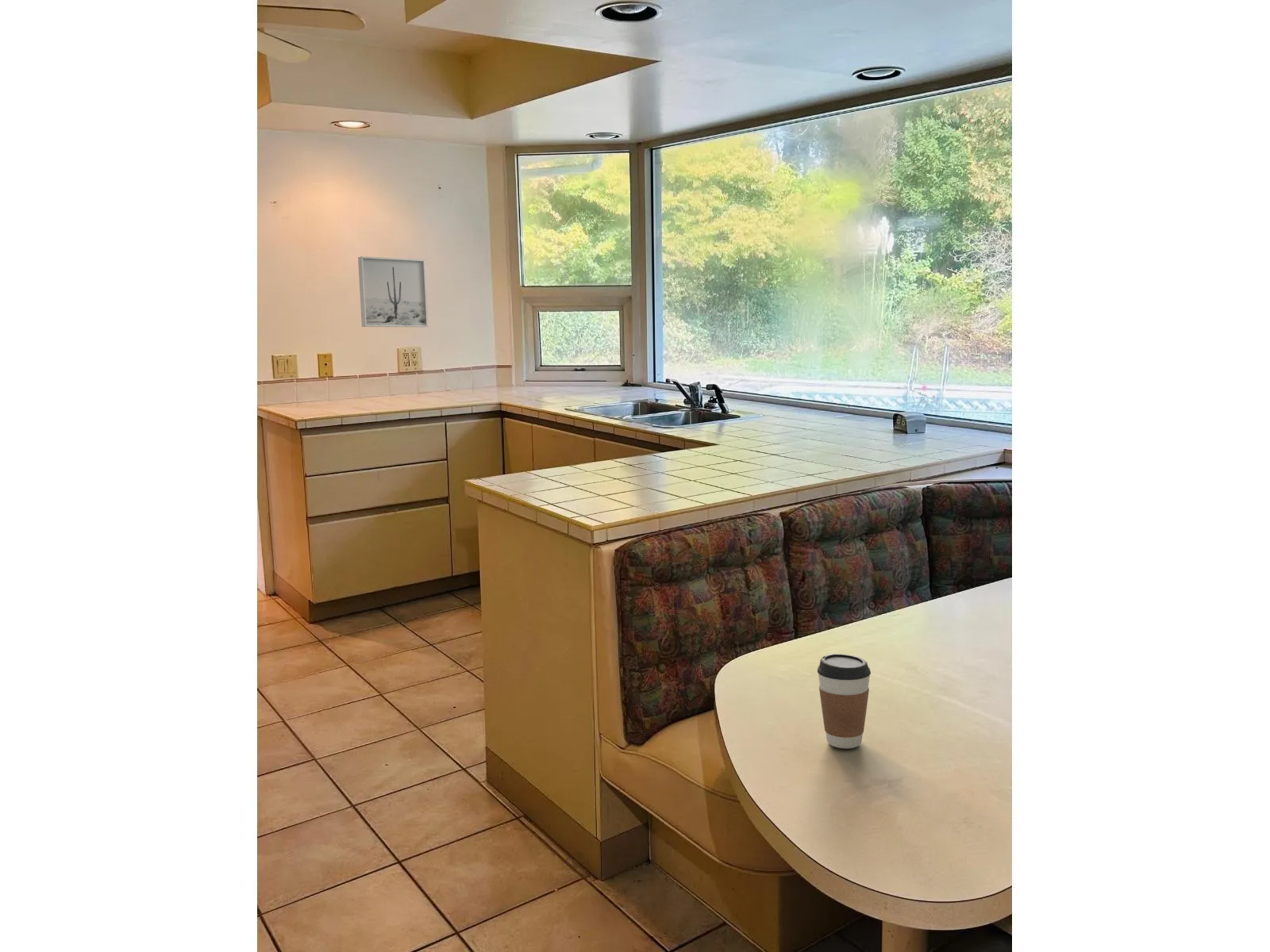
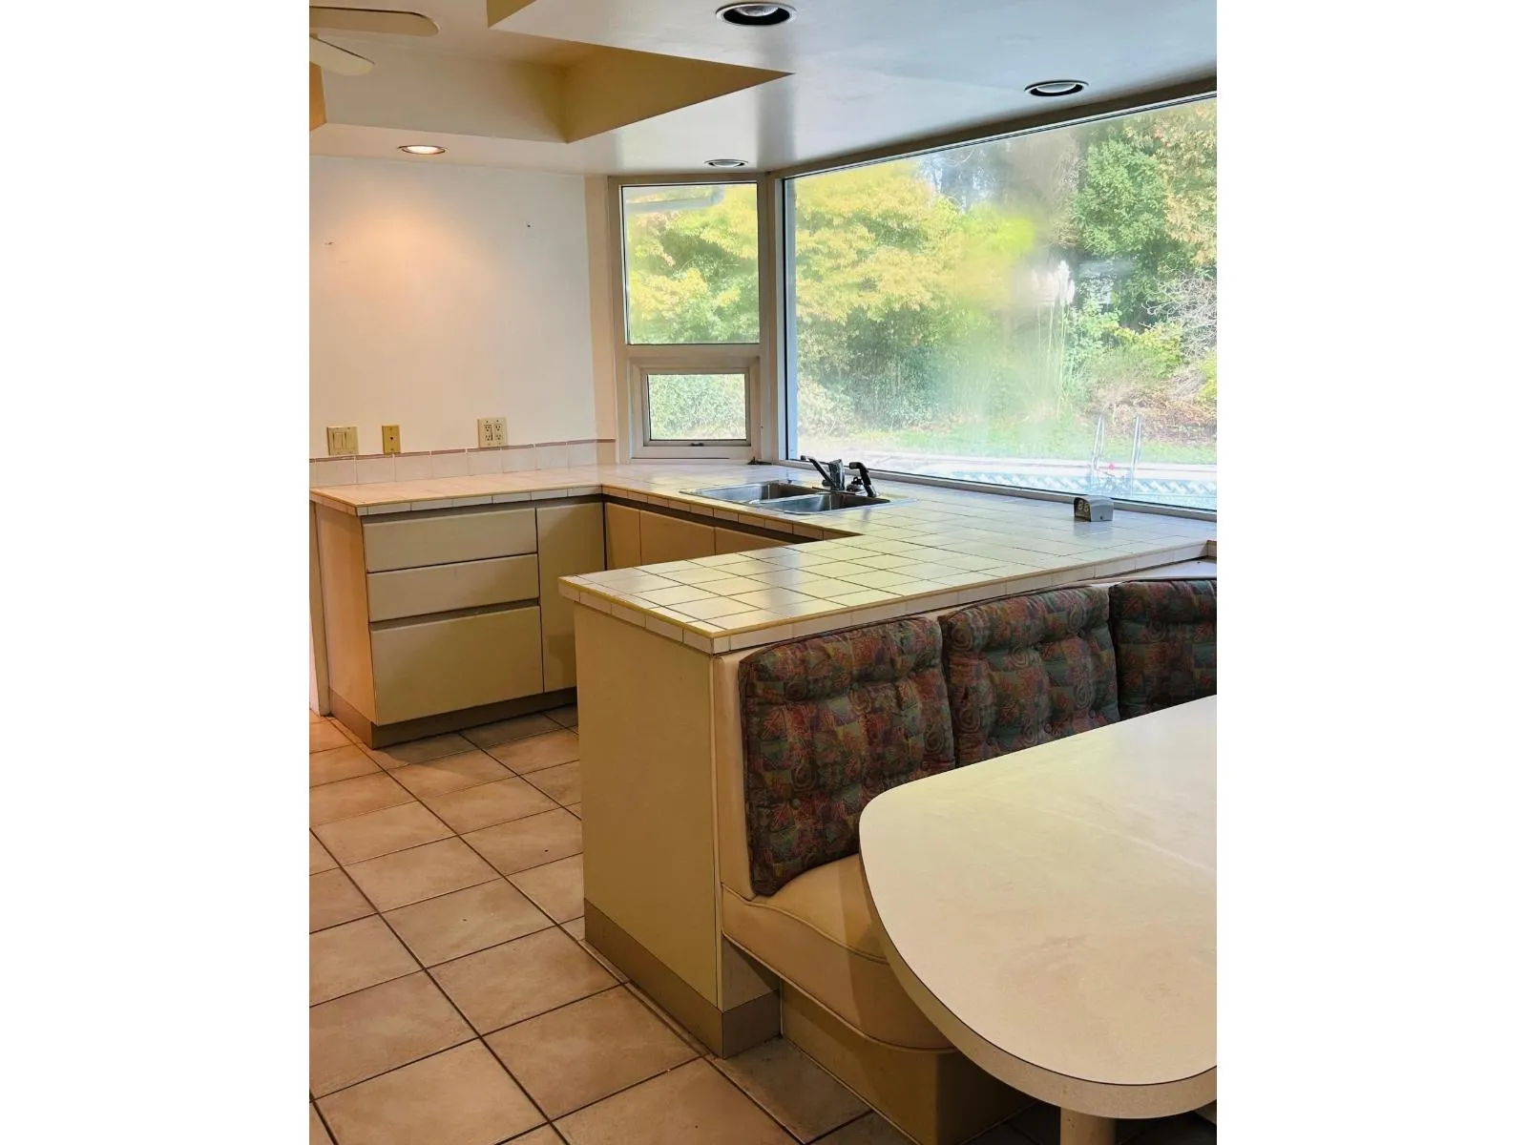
- coffee cup (844, 701)
- wall art (394, 293)
